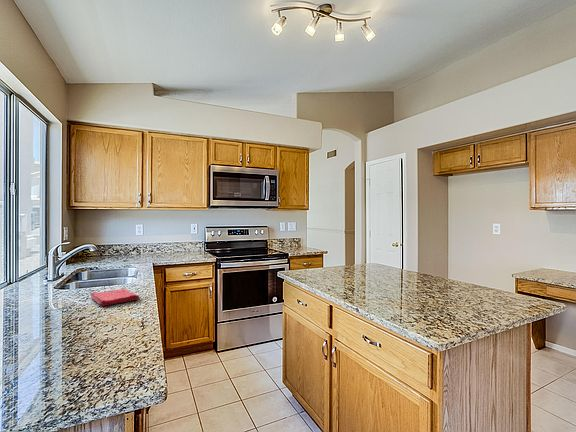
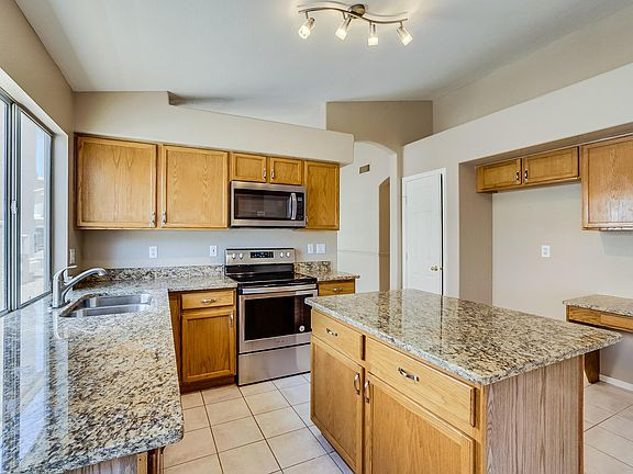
- dish towel (114, 295)
